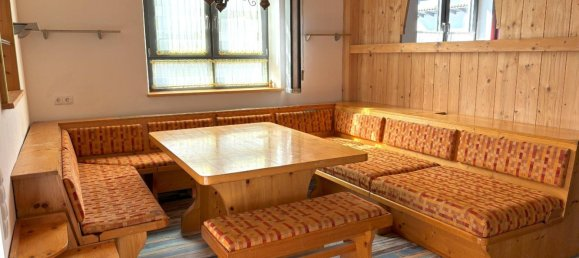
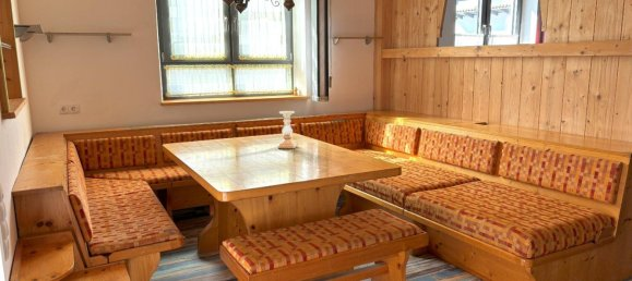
+ candle holder (287, 129)
